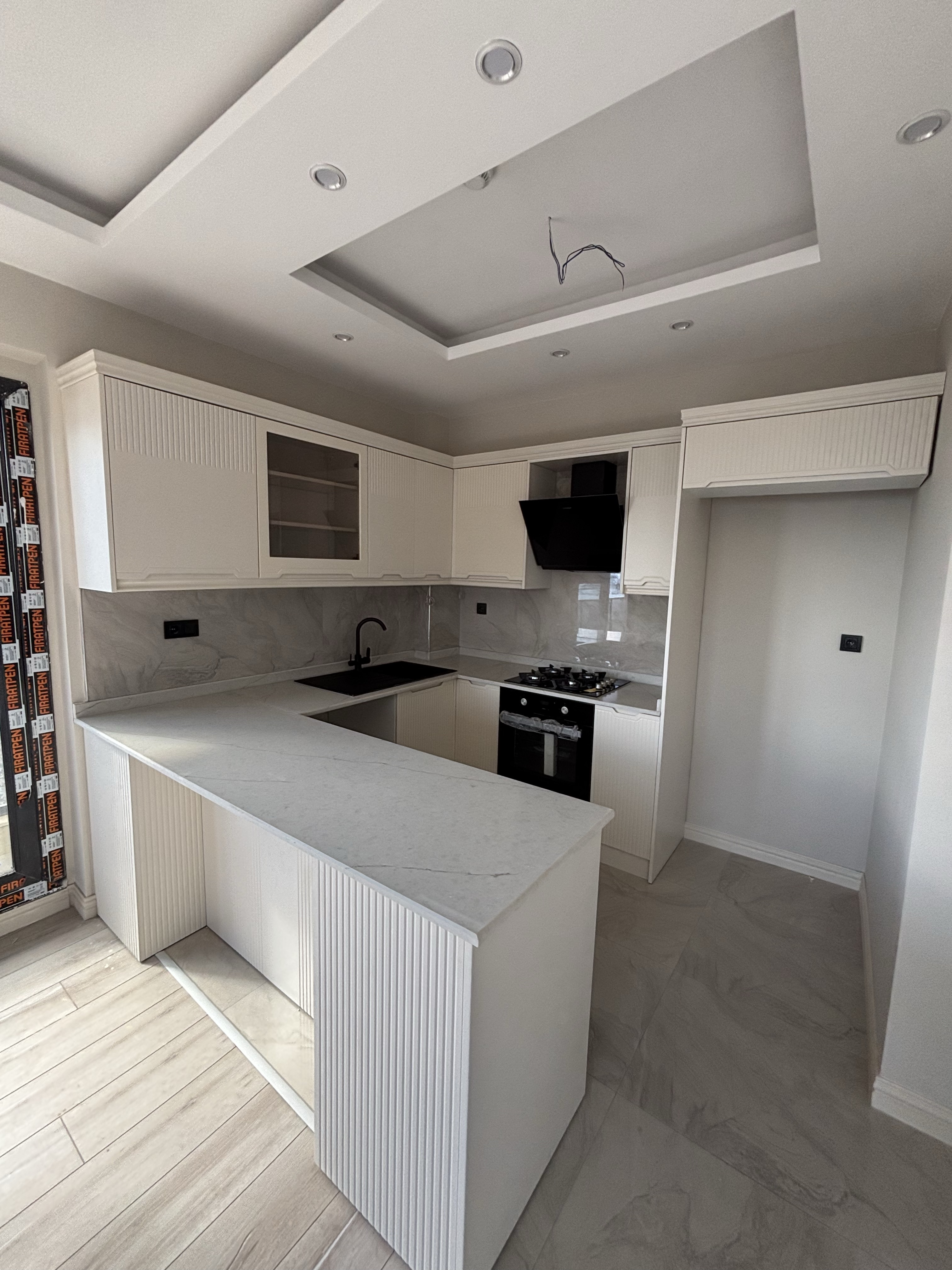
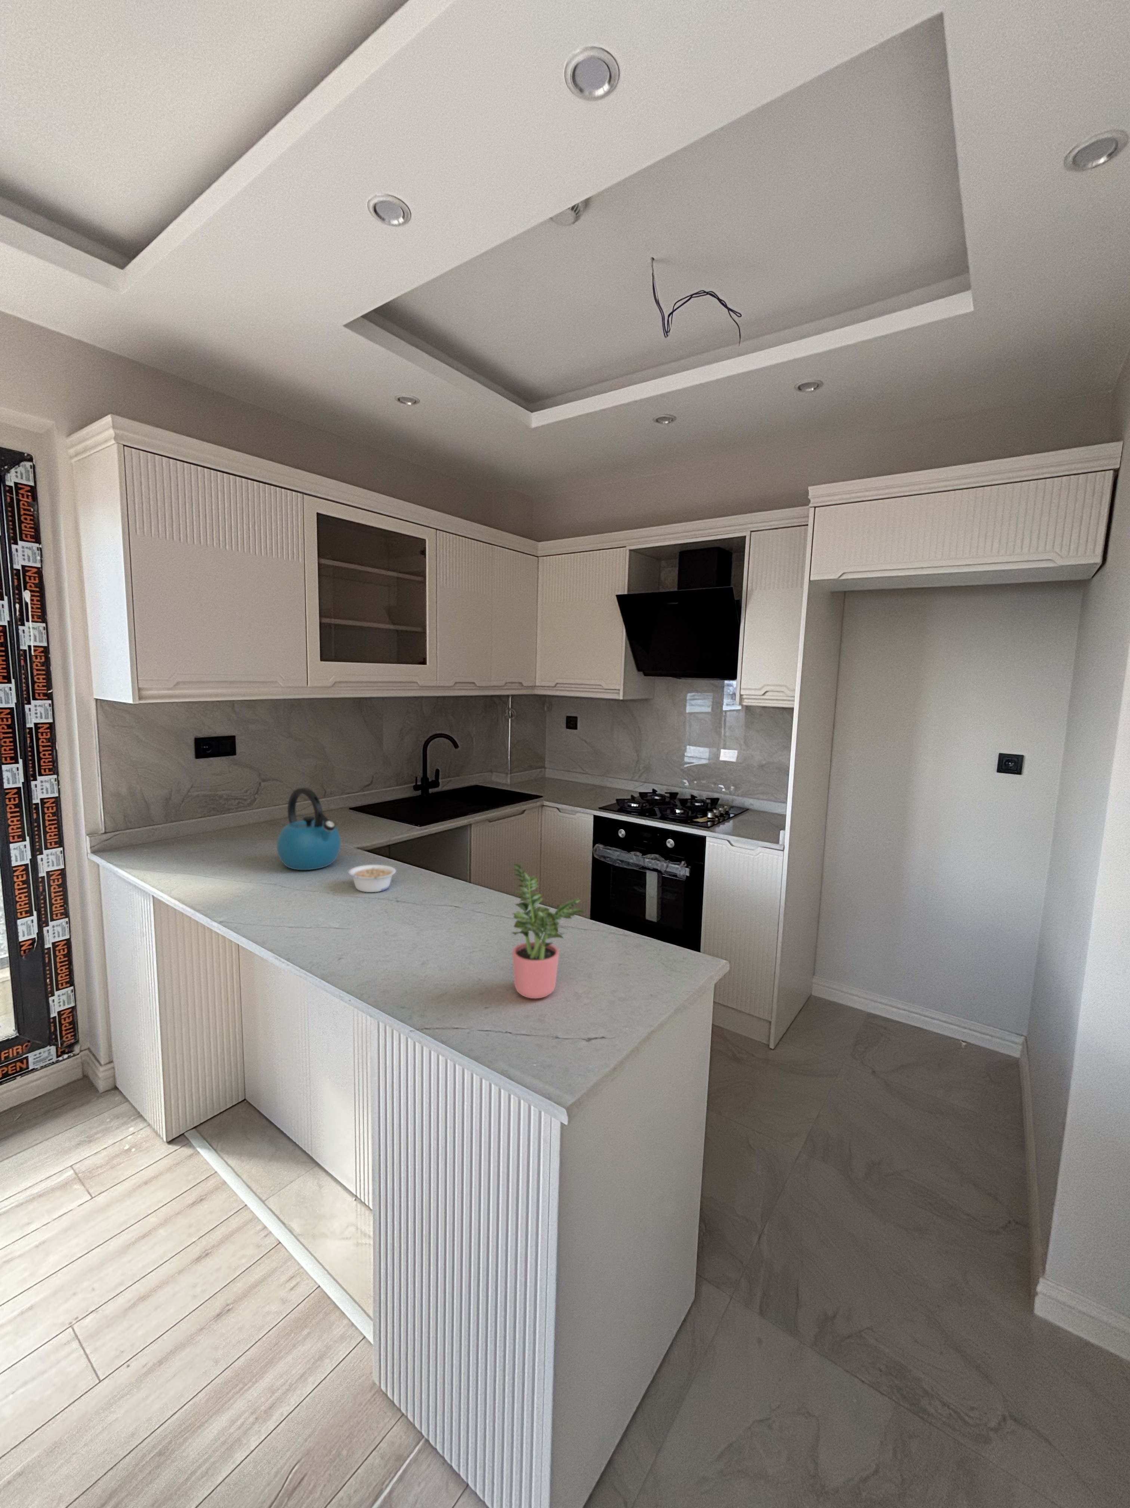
+ legume (374, 877)
+ potted plant (557, 929)
+ kettle (311, 828)
